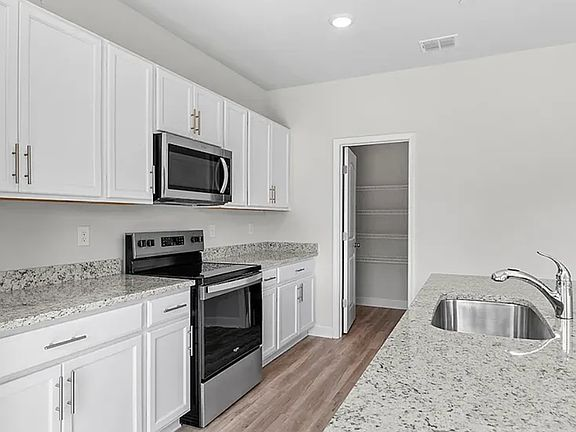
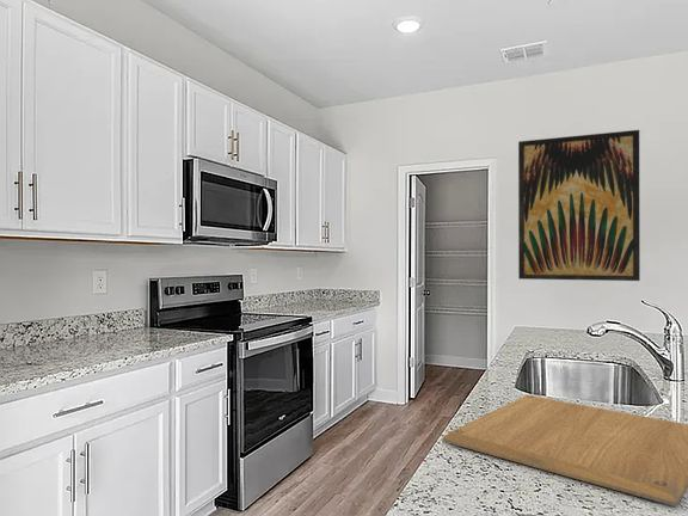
+ chopping board (579, 434)
+ wall art (576, 208)
